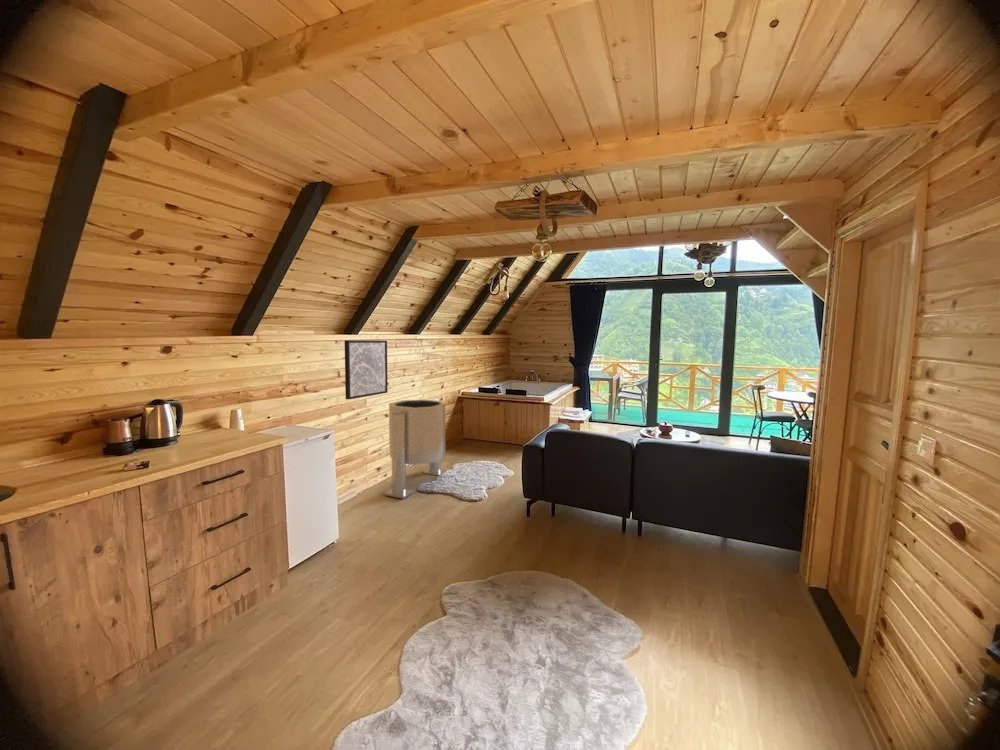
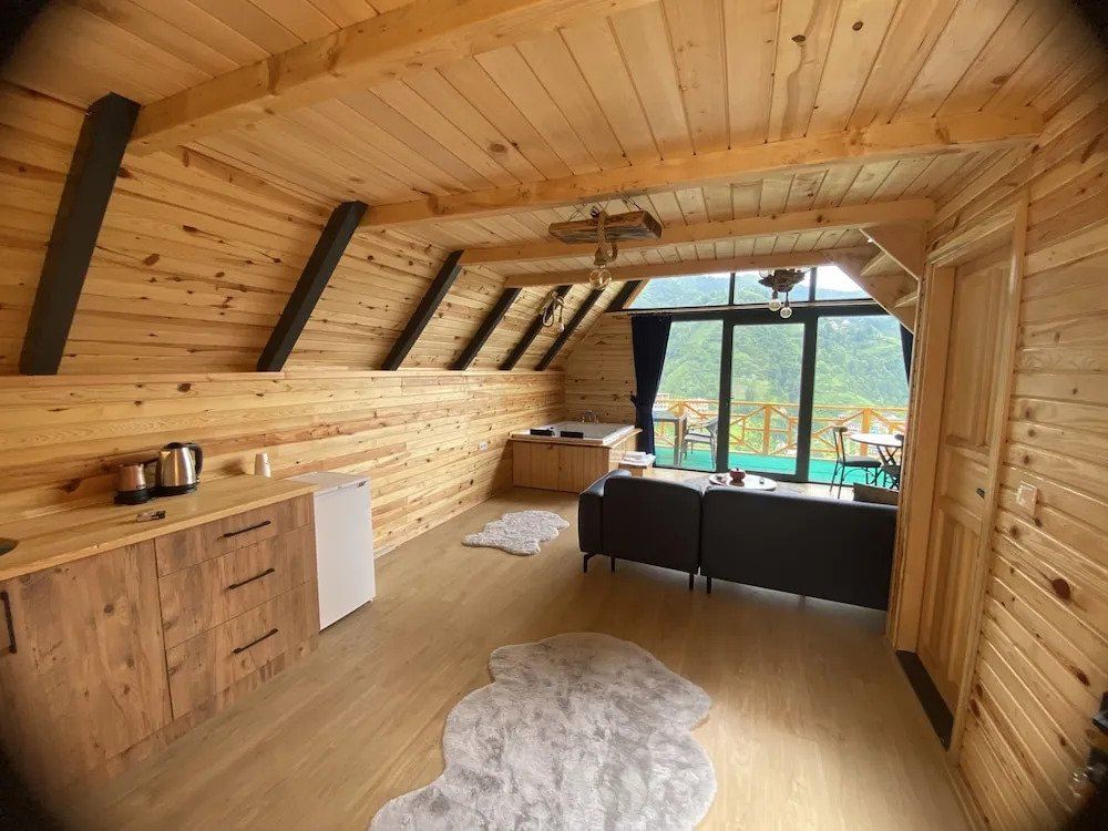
- trash can (417, 443)
- wall art (367, 368)
